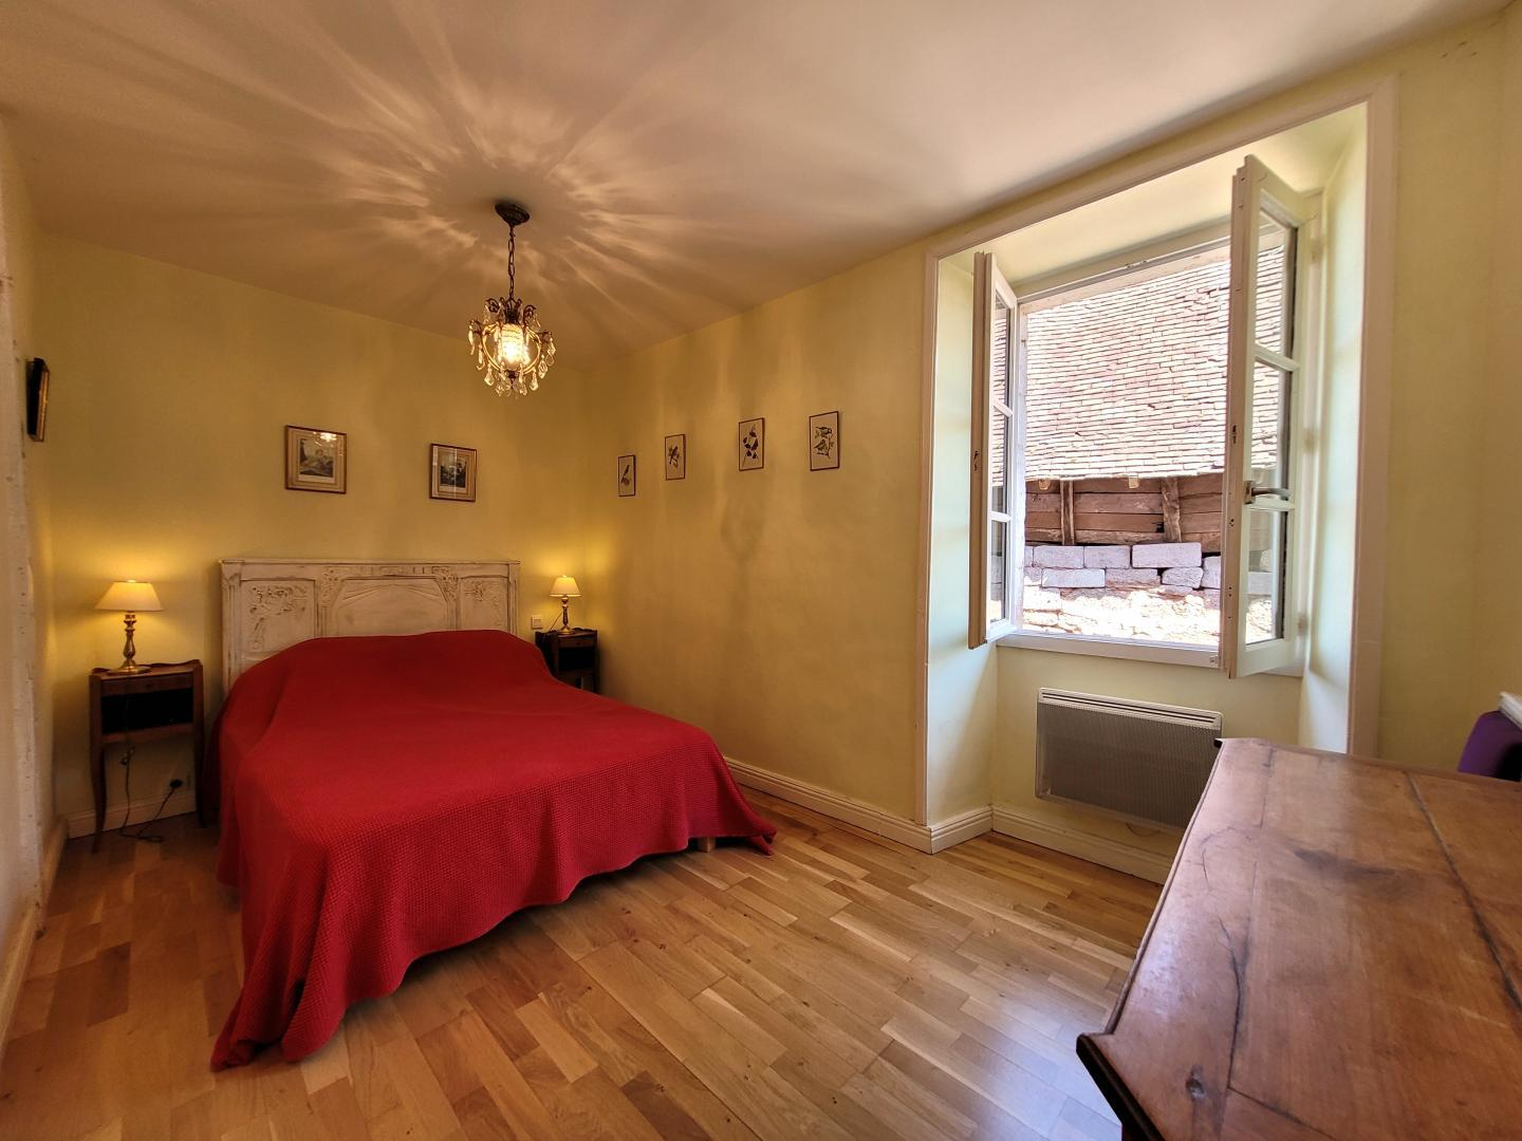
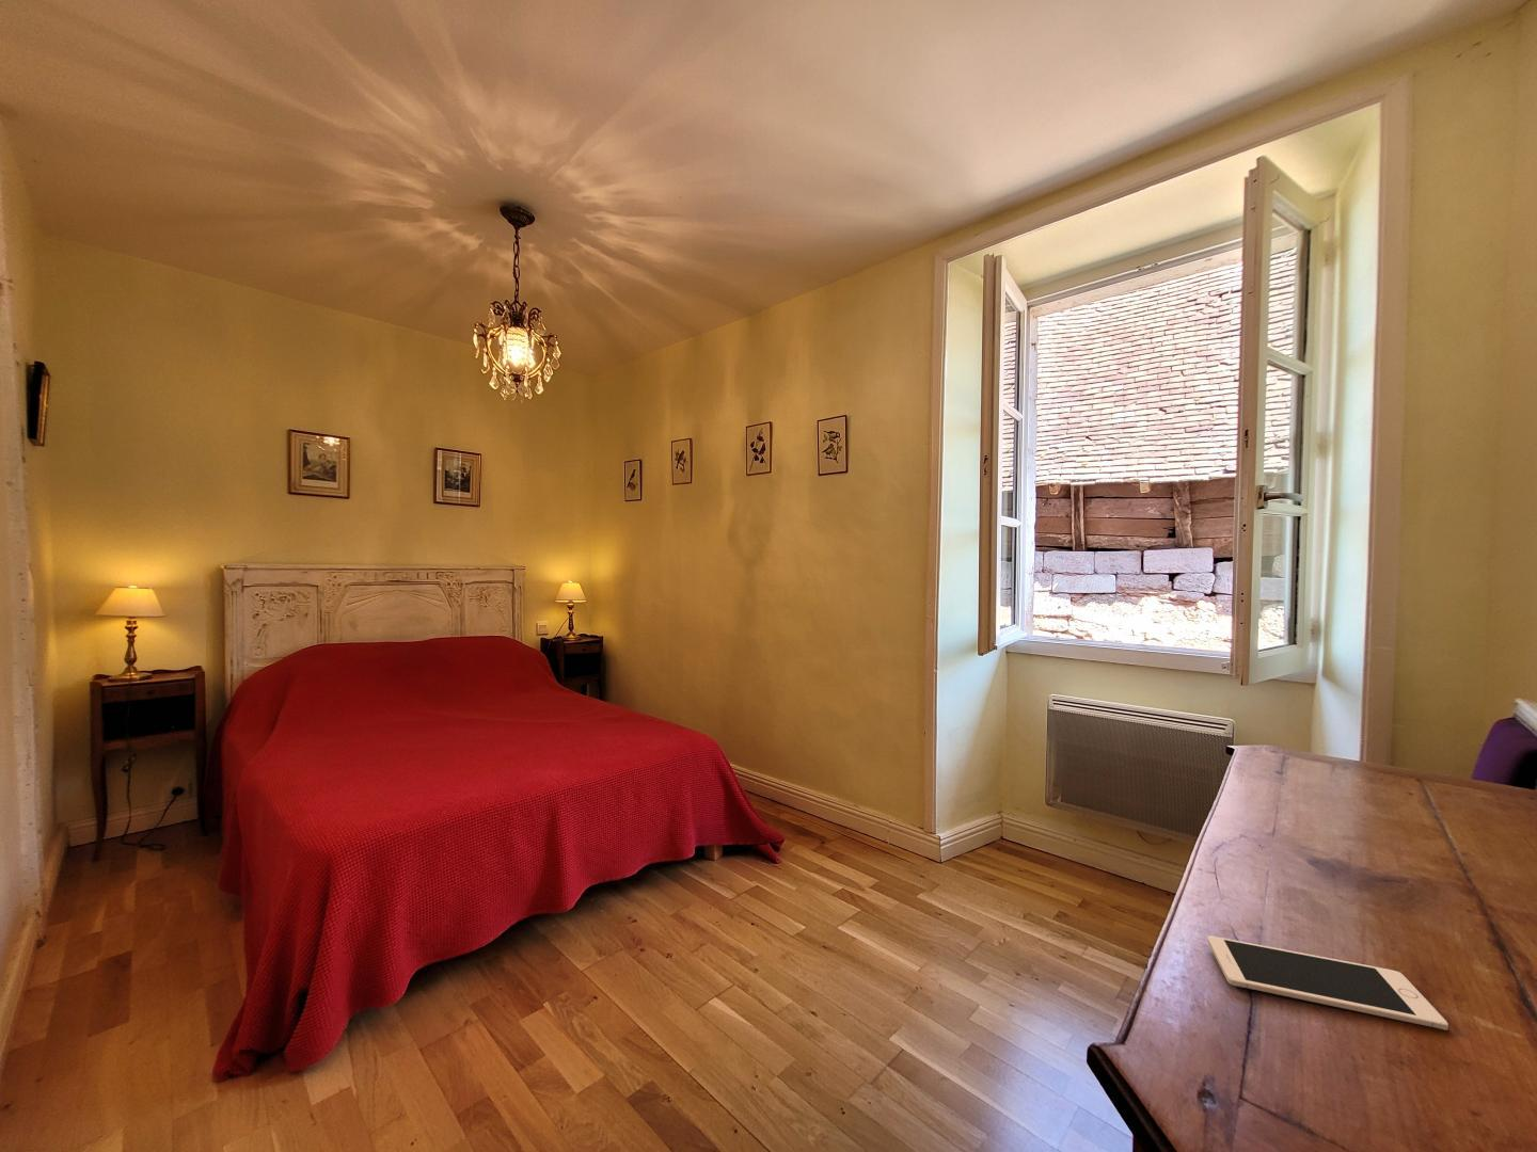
+ cell phone (1316, 978)
